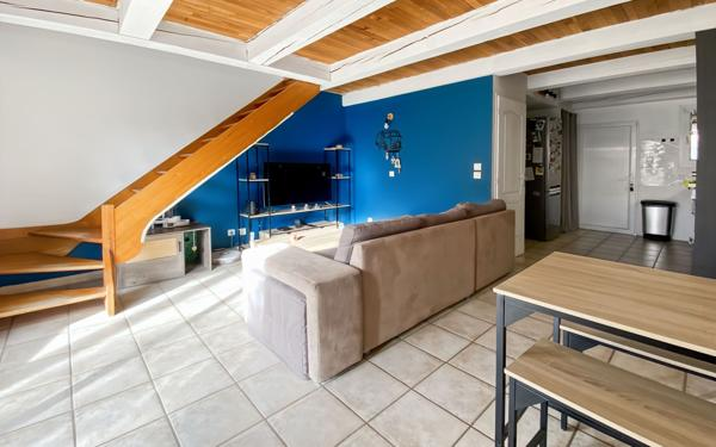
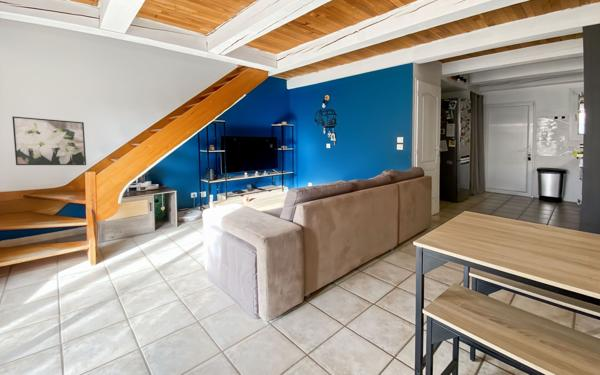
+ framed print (51, 142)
